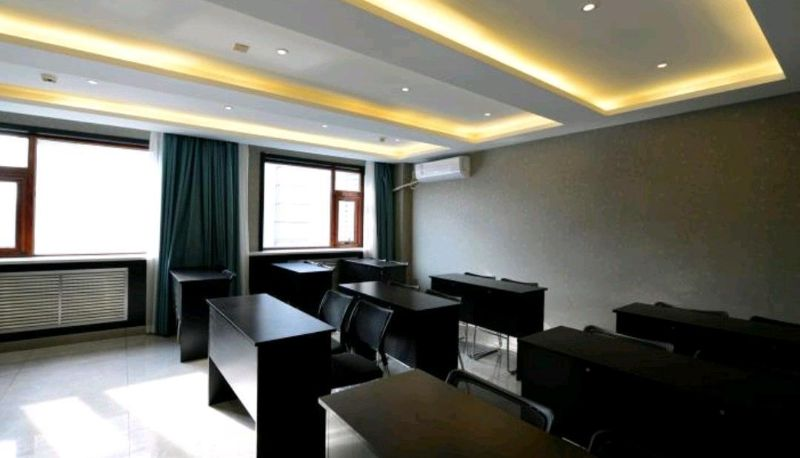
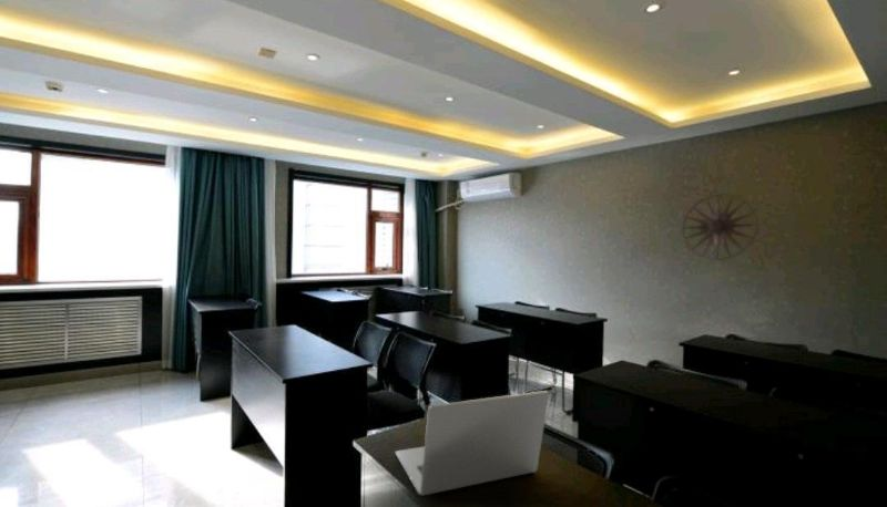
+ wall art (717, 227)
+ laptop (467, 424)
